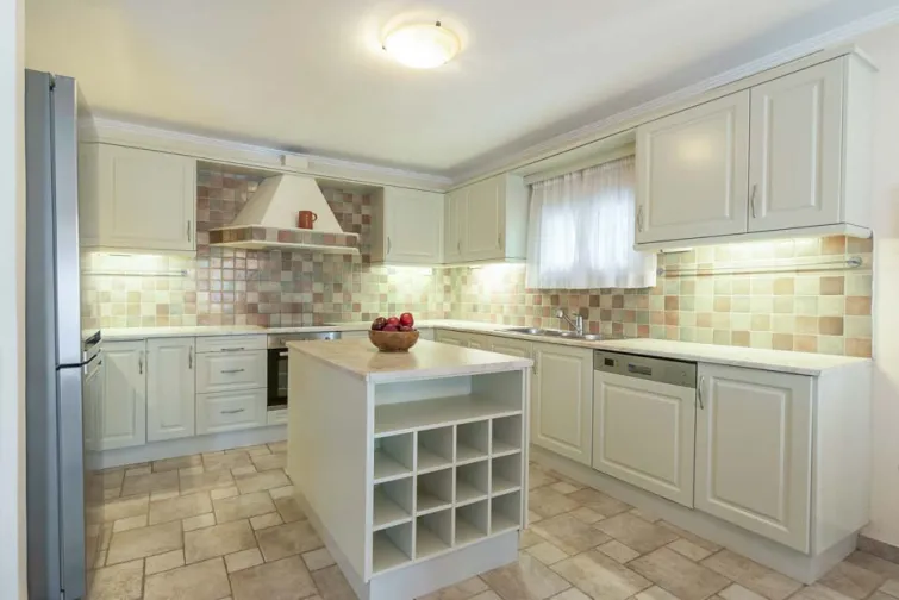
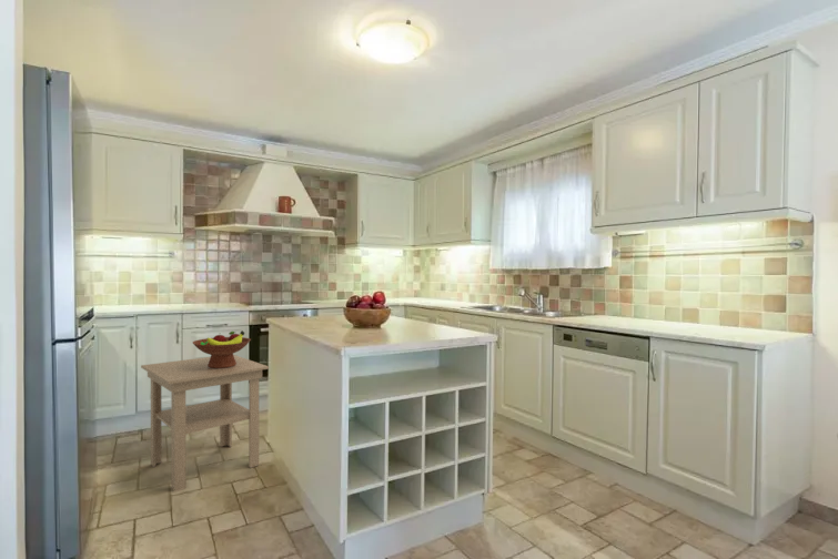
+ fruit bowl (222, 347)
+ side table (204, 415)
